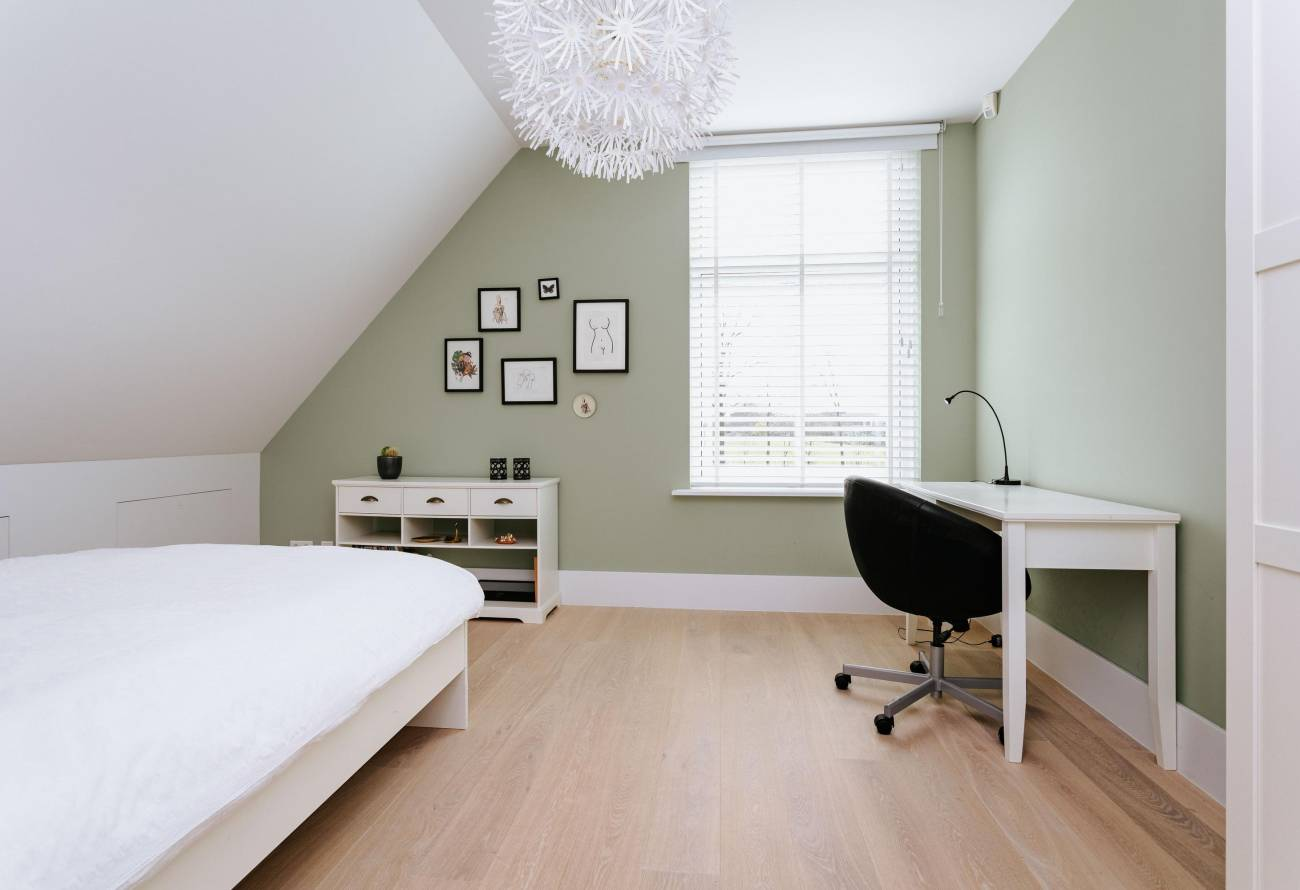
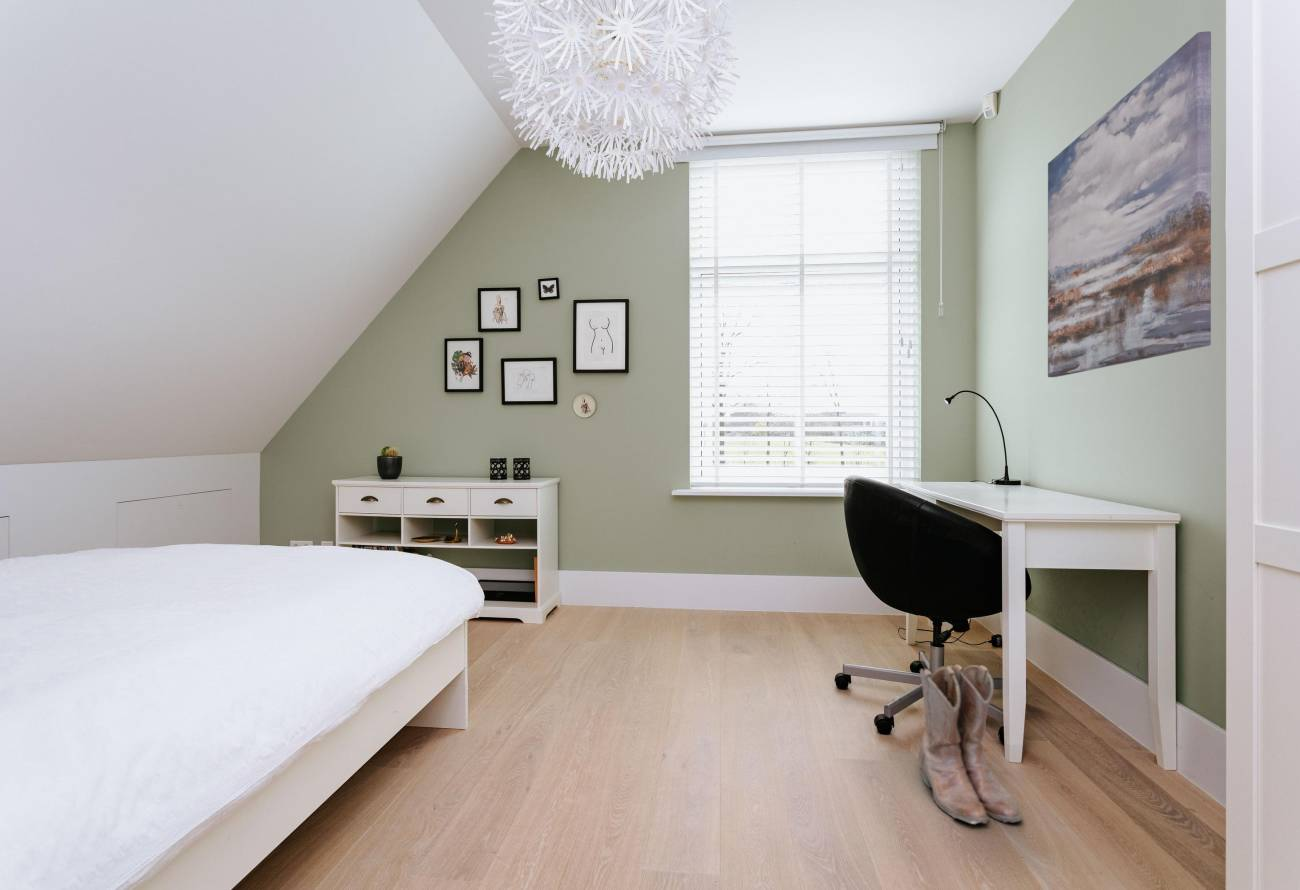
+ wall art (1113, 237)
+ boots (967, 734)
